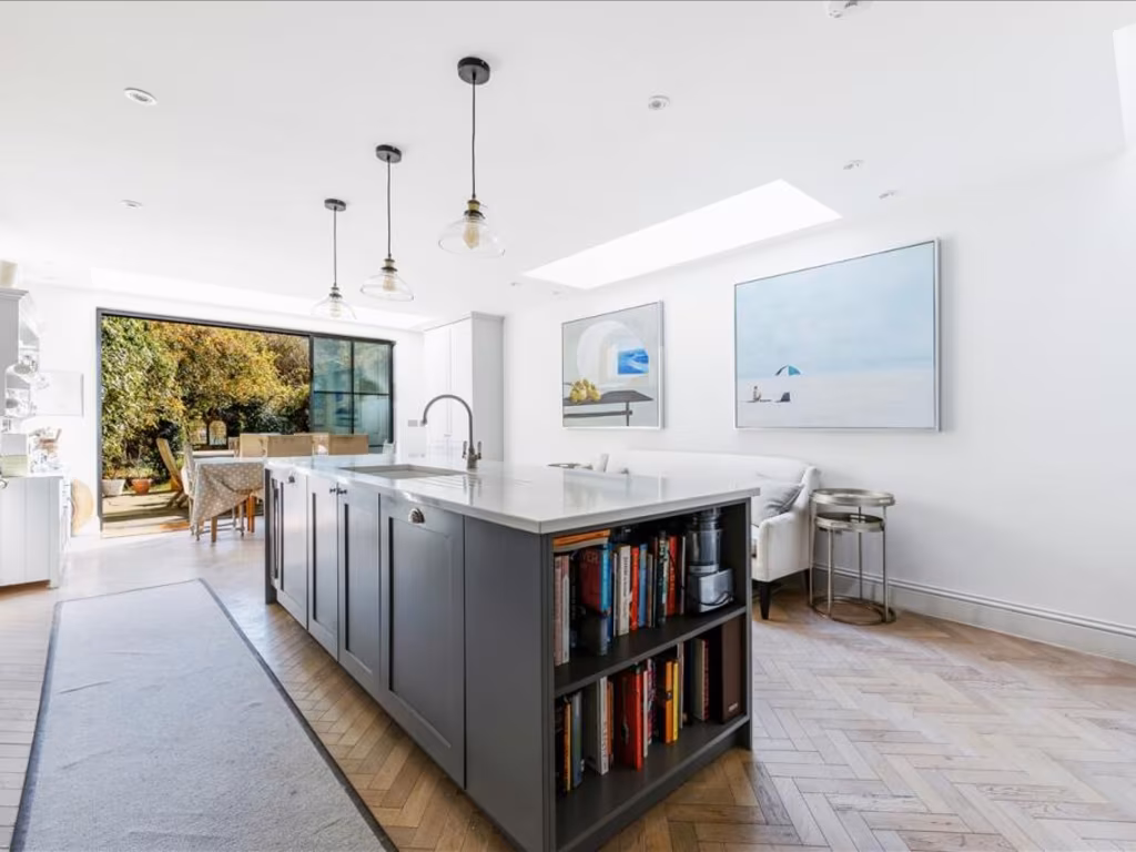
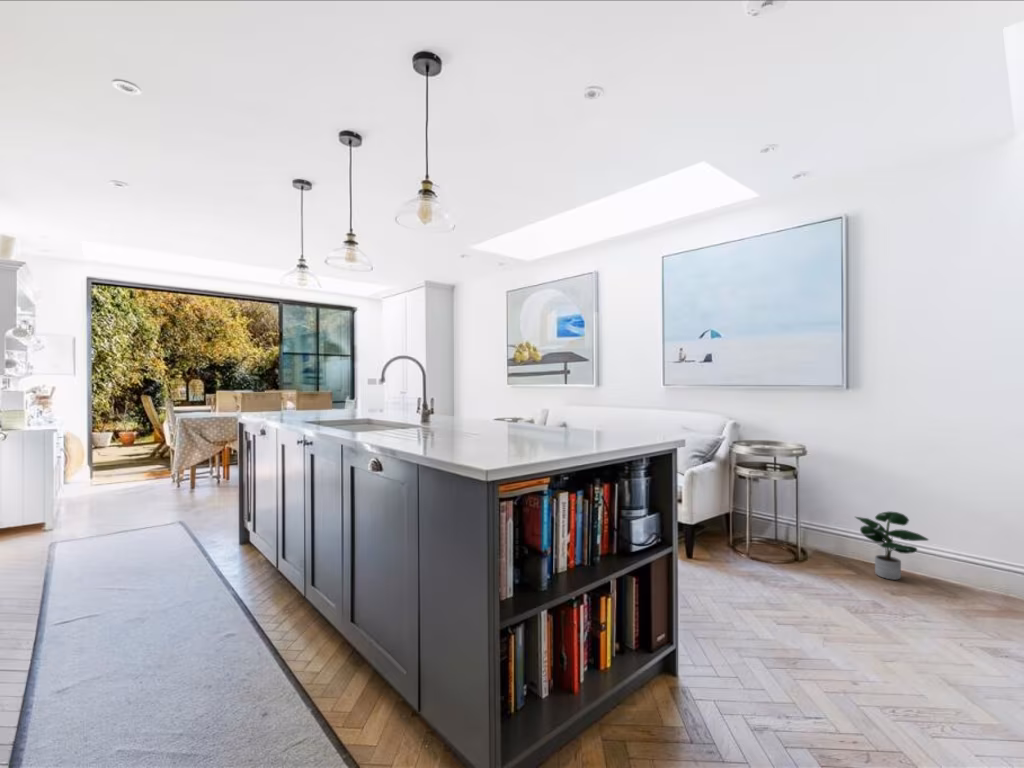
+ potted plant (892, 546)
